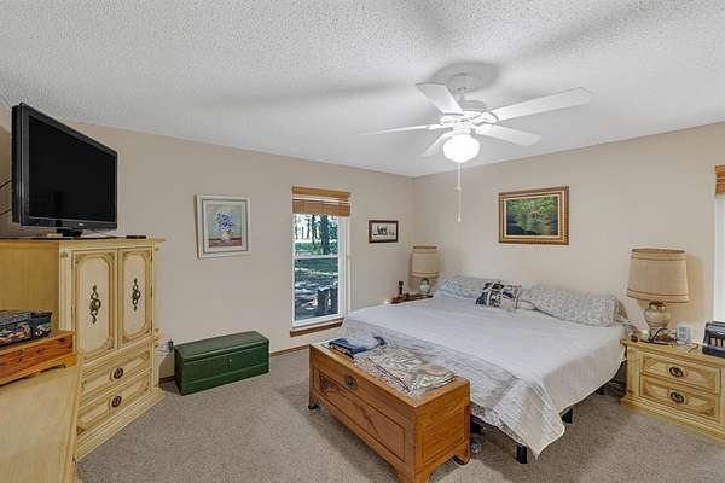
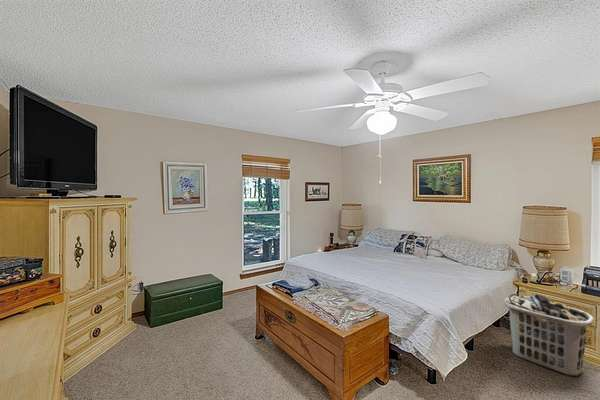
+ clothes hamper (545, 328)
